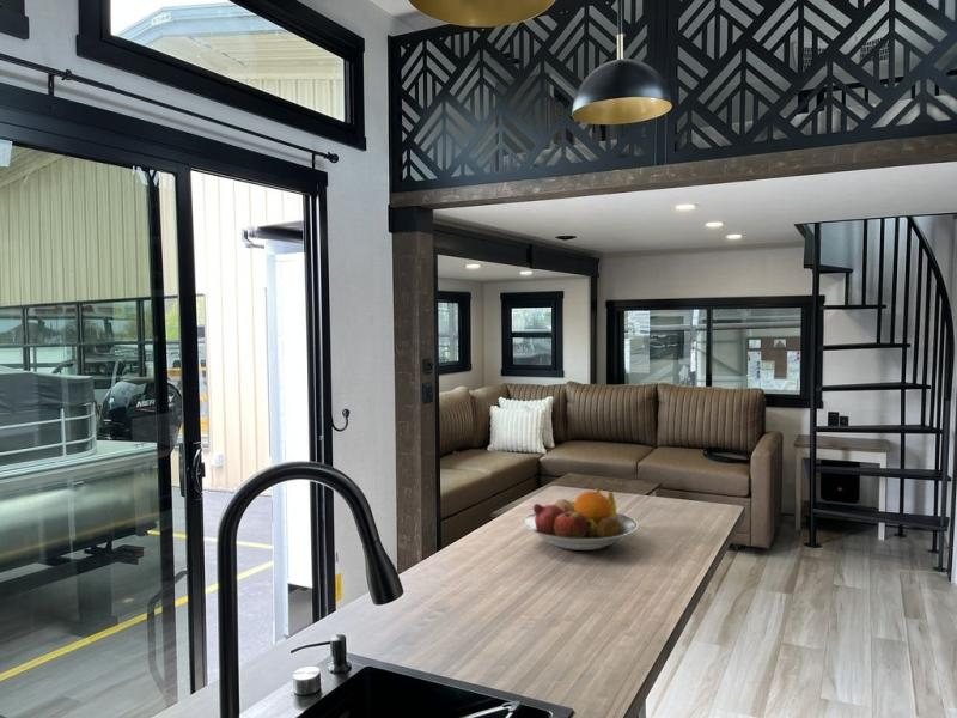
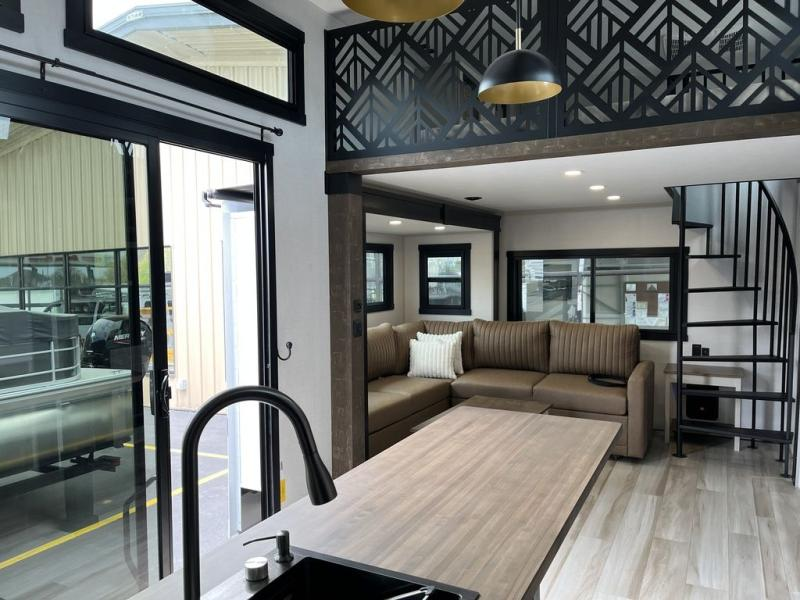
- fruit bowl (579, 517)
